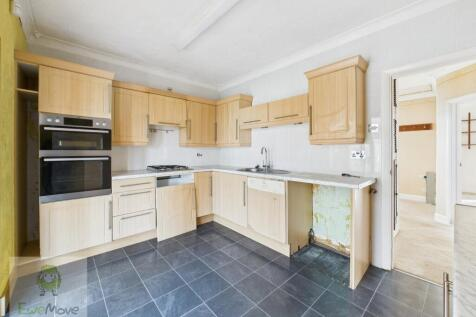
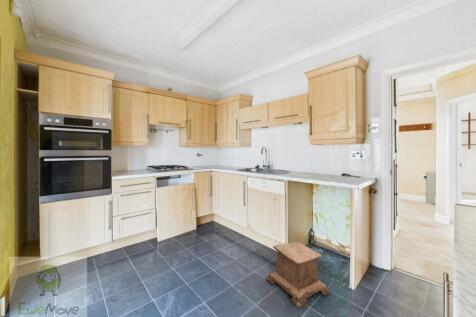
+ stool (296, 267)
